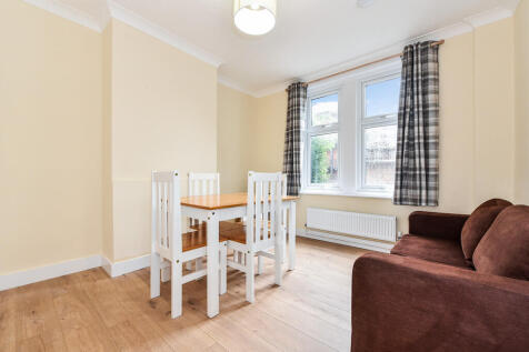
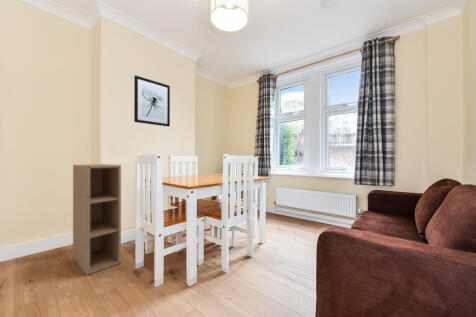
+ shelving unit (96, 212)
+ wall art (153, 102)
